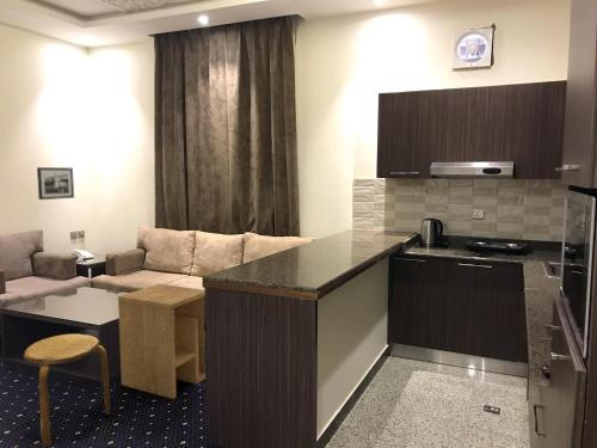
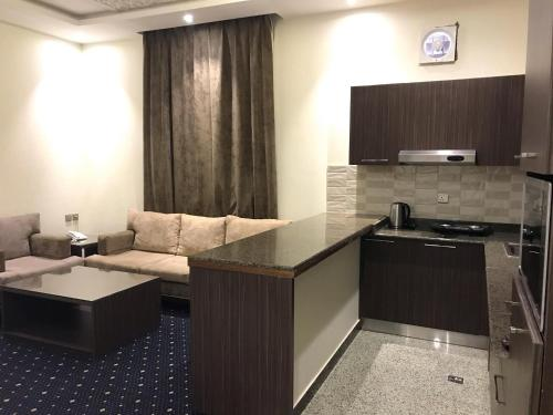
- side table (165, 337)
- stool (64, 362)
- picture frame (56, 183)
